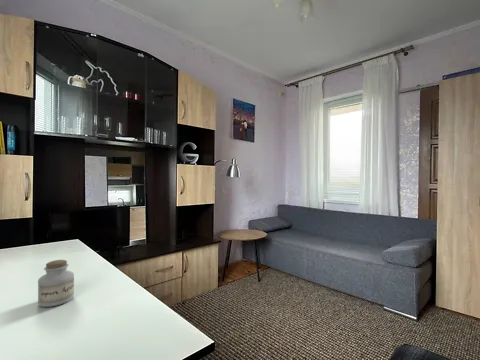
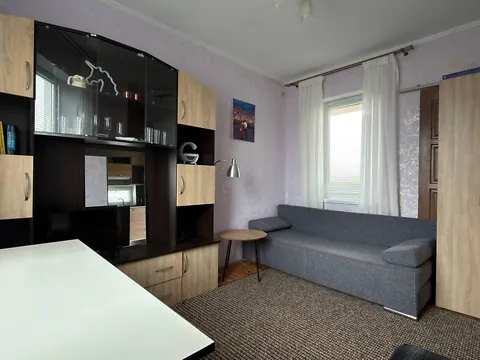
- jar (56, 281)
